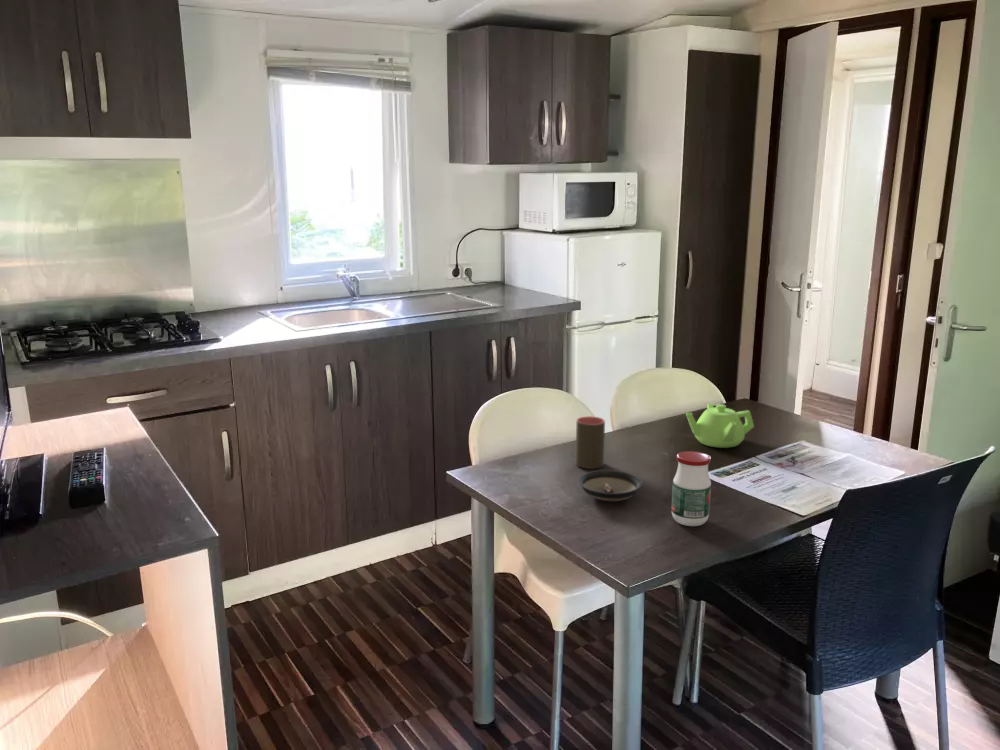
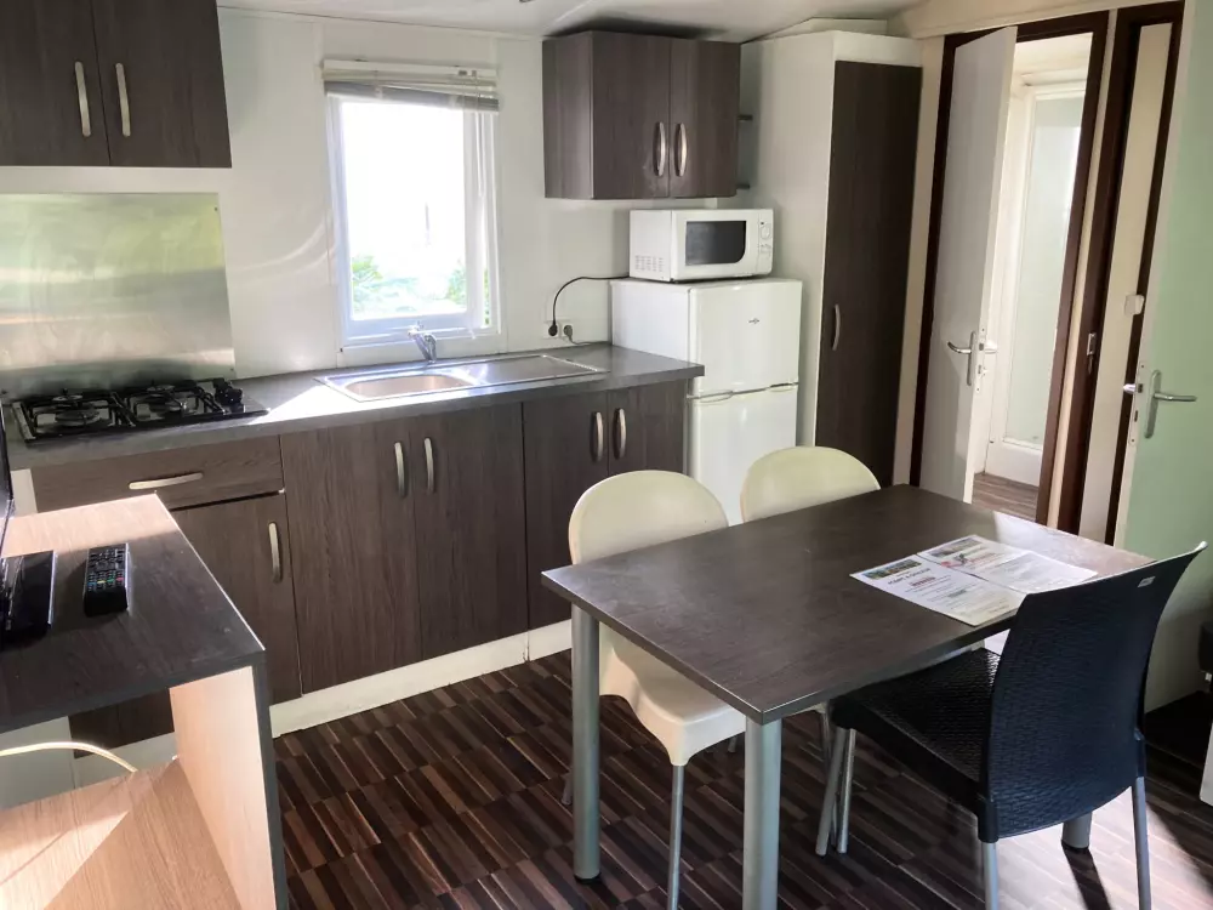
- jar (691, 488)
- teapot (719, 423)
- saucer (609, 488)
- cup (590, 442)
